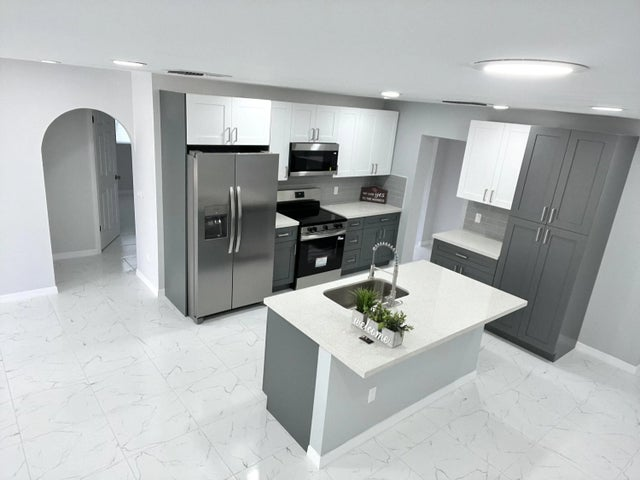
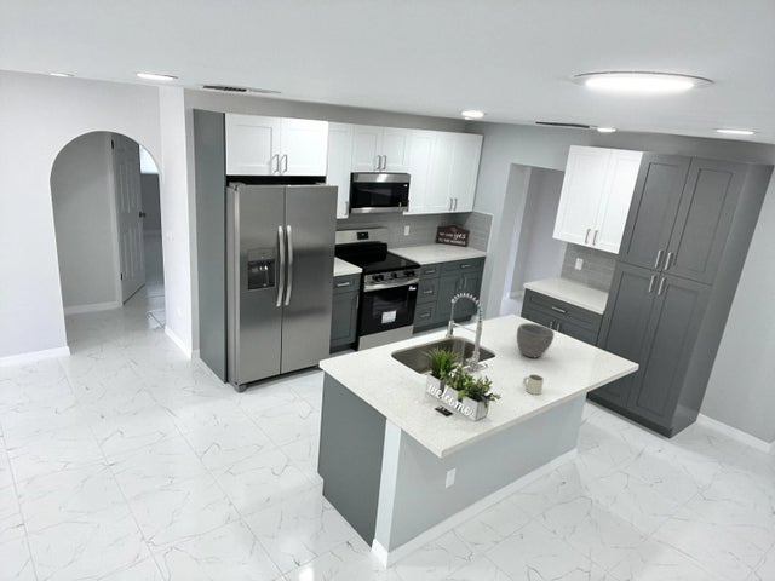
+ mug (532, 382)
+ bowl (533, 341)
